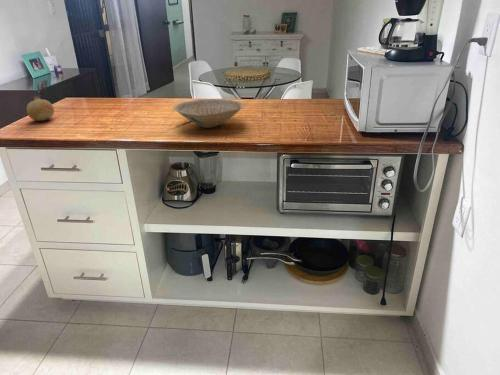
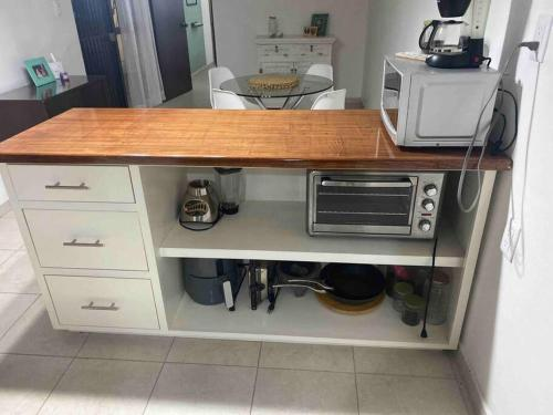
- bowl (209, 115)
- fruit (39, 108)
